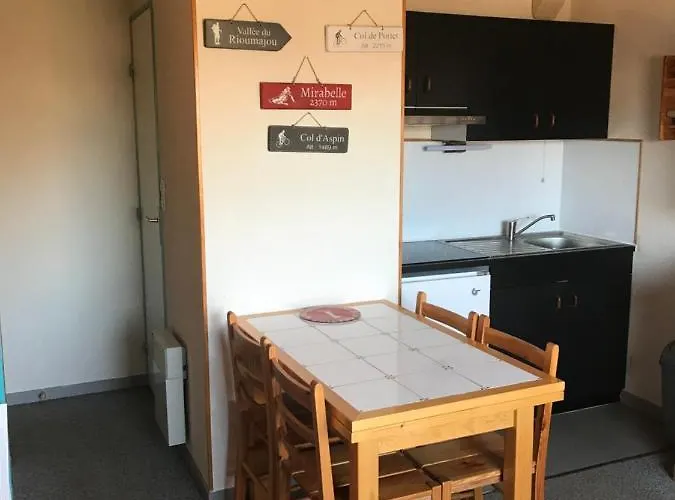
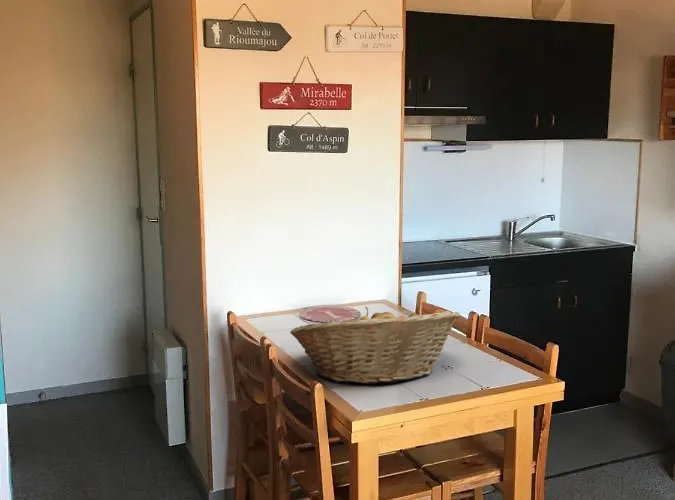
+ fruit basket (375, 337)
